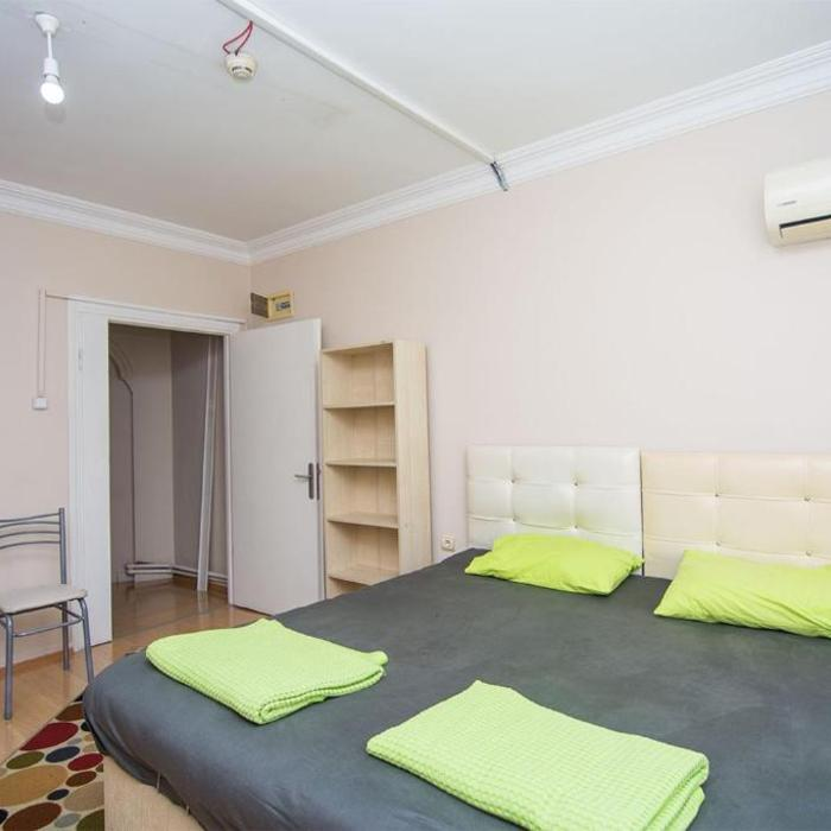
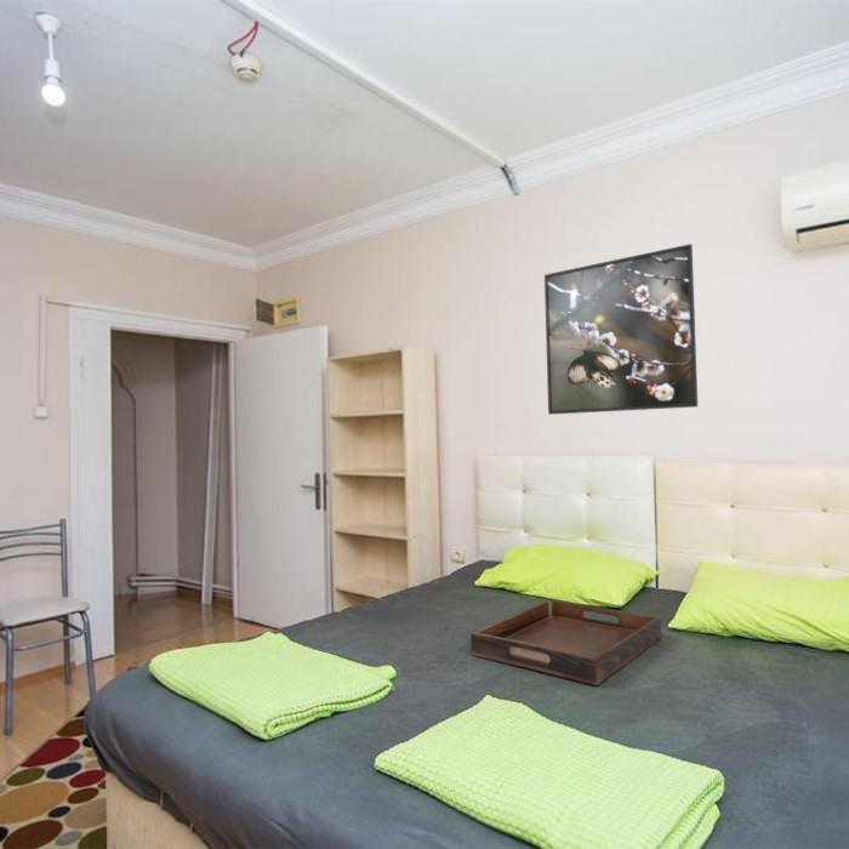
+ serving tray (569, 634)
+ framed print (615, 335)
